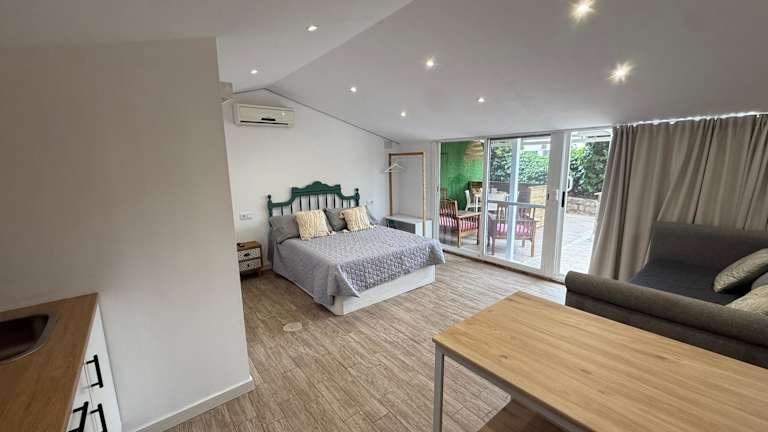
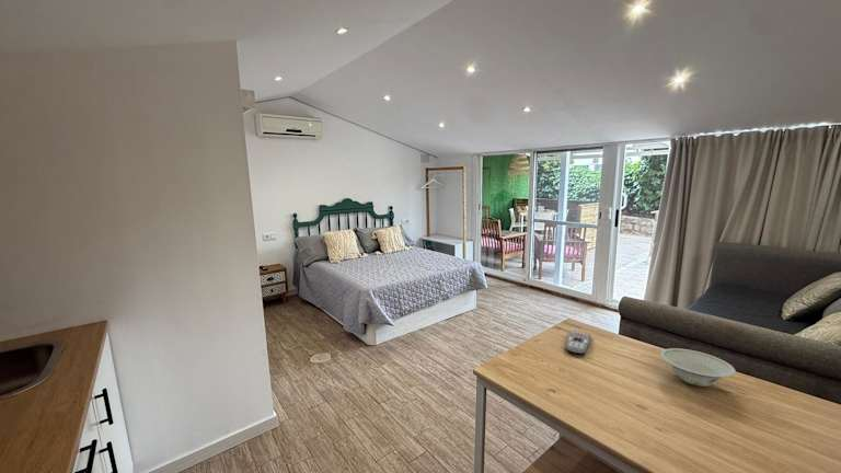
+ remote control (577, 342)
+ bowl (694, 371)
